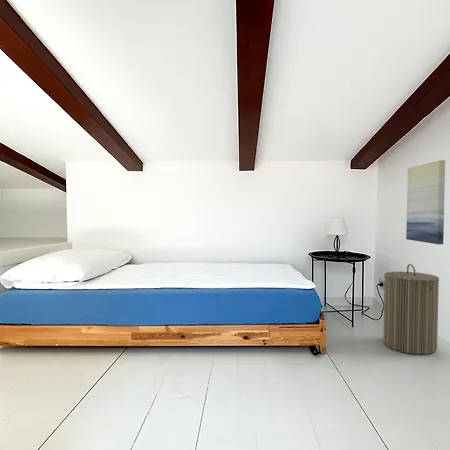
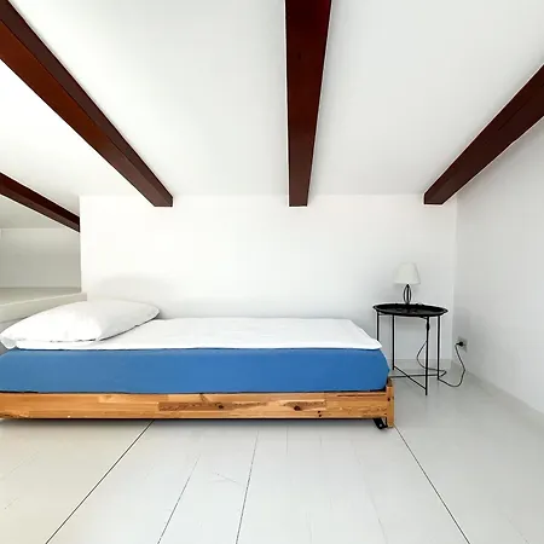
- wall art (424, 203)
- laundry hamper (410, 305)
